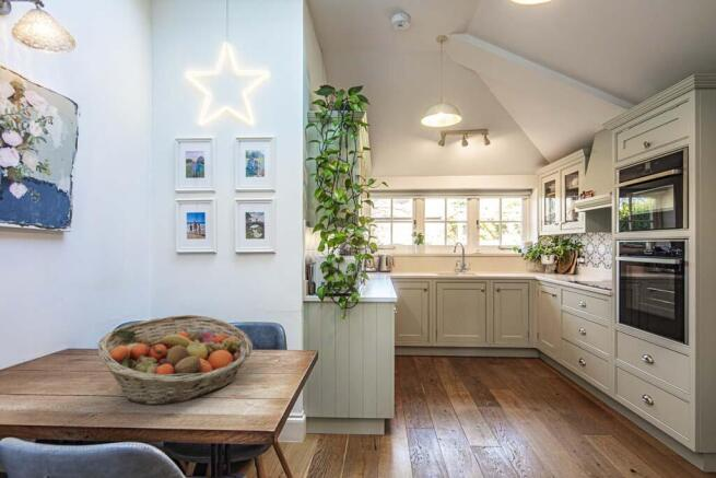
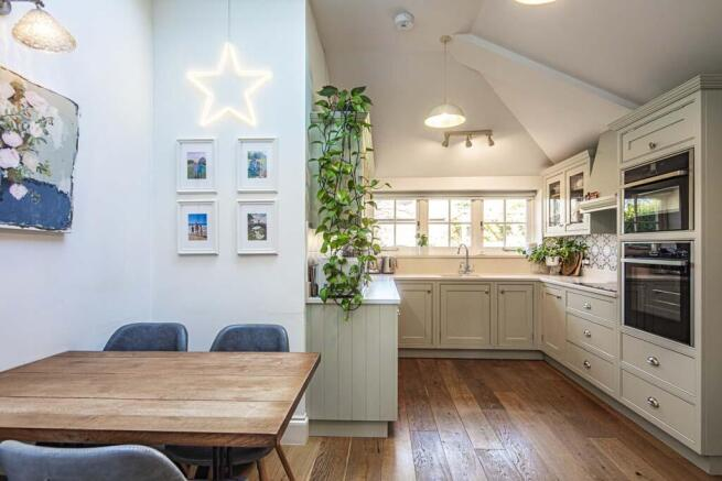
- fruit basket (181, 353)
